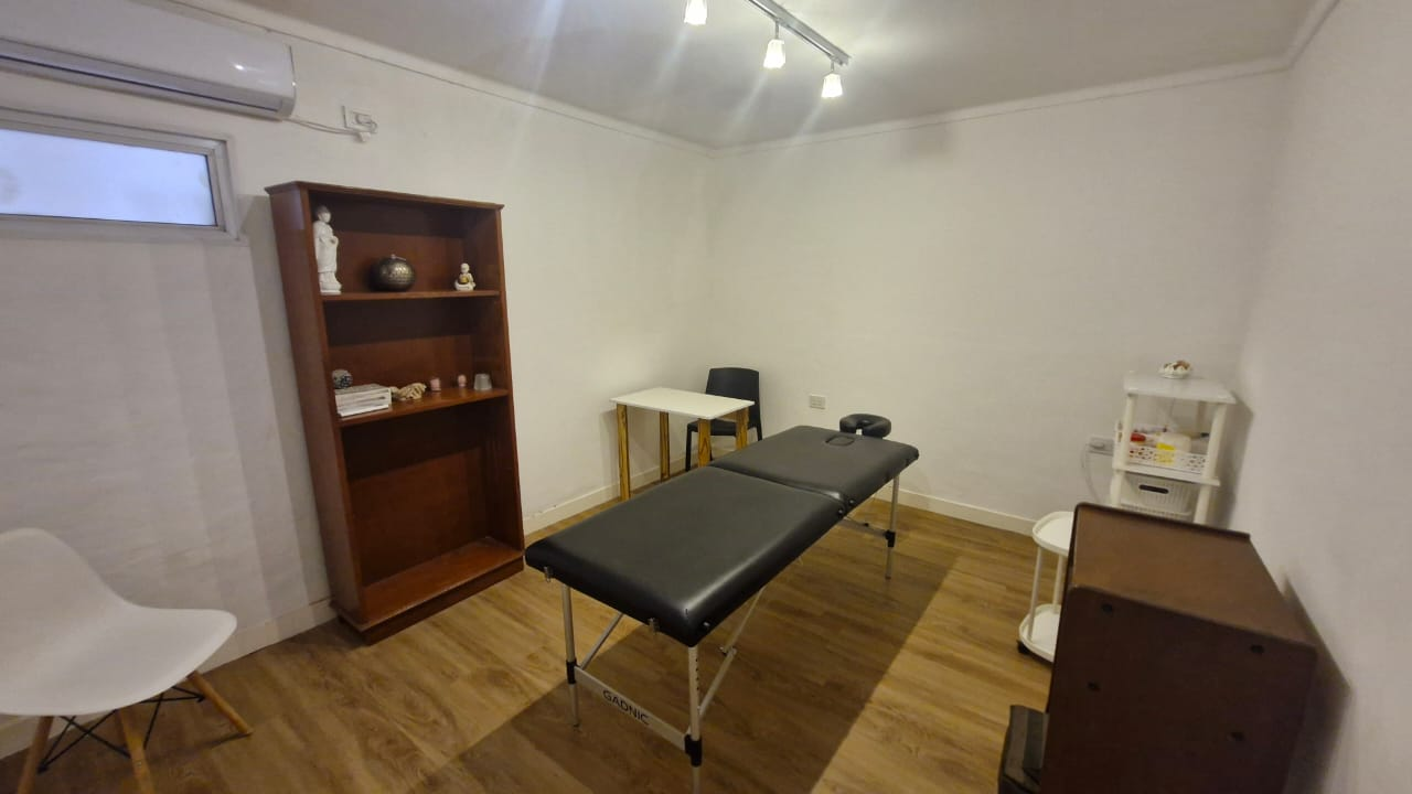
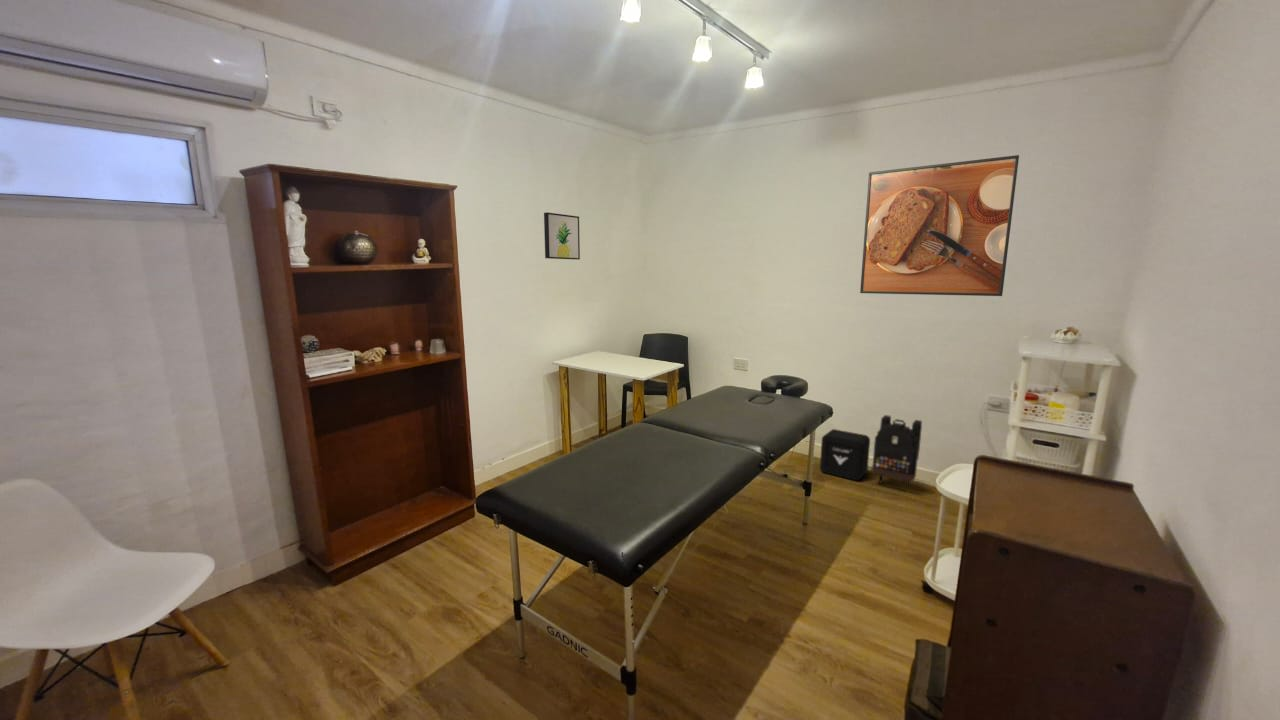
+ air purifier (844, 454)
+ backpack (897, 452)
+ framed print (932, 230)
+ wall art (562, 236)
